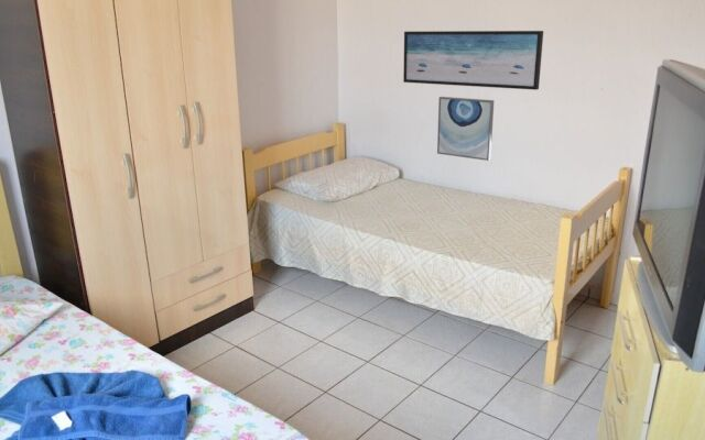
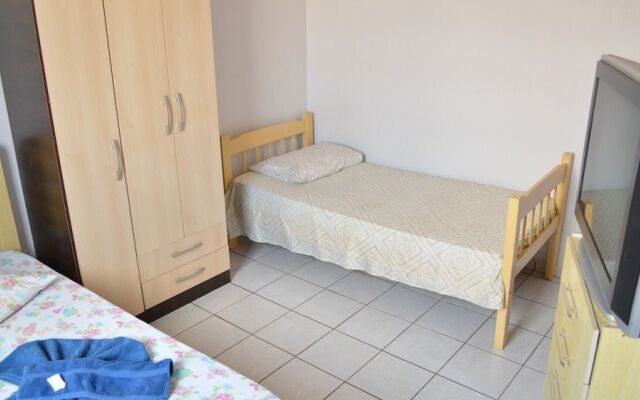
- wall art (464, 128)
- wall art (467, 58)
